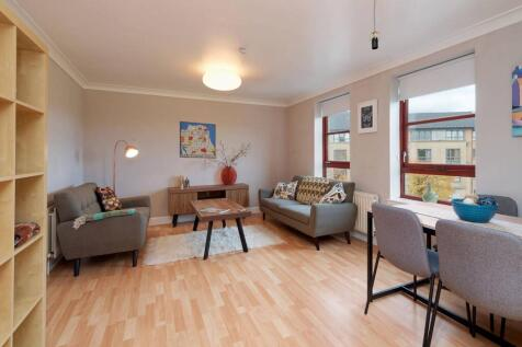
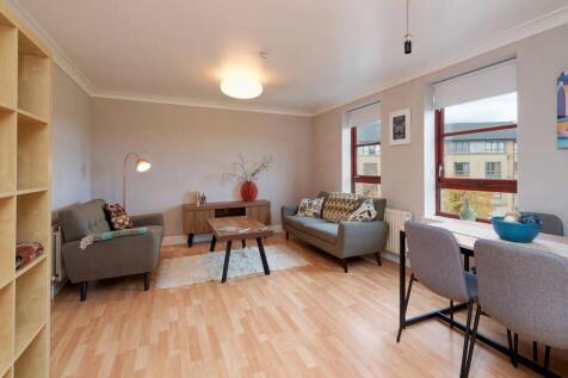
- wall art (197, 140)
